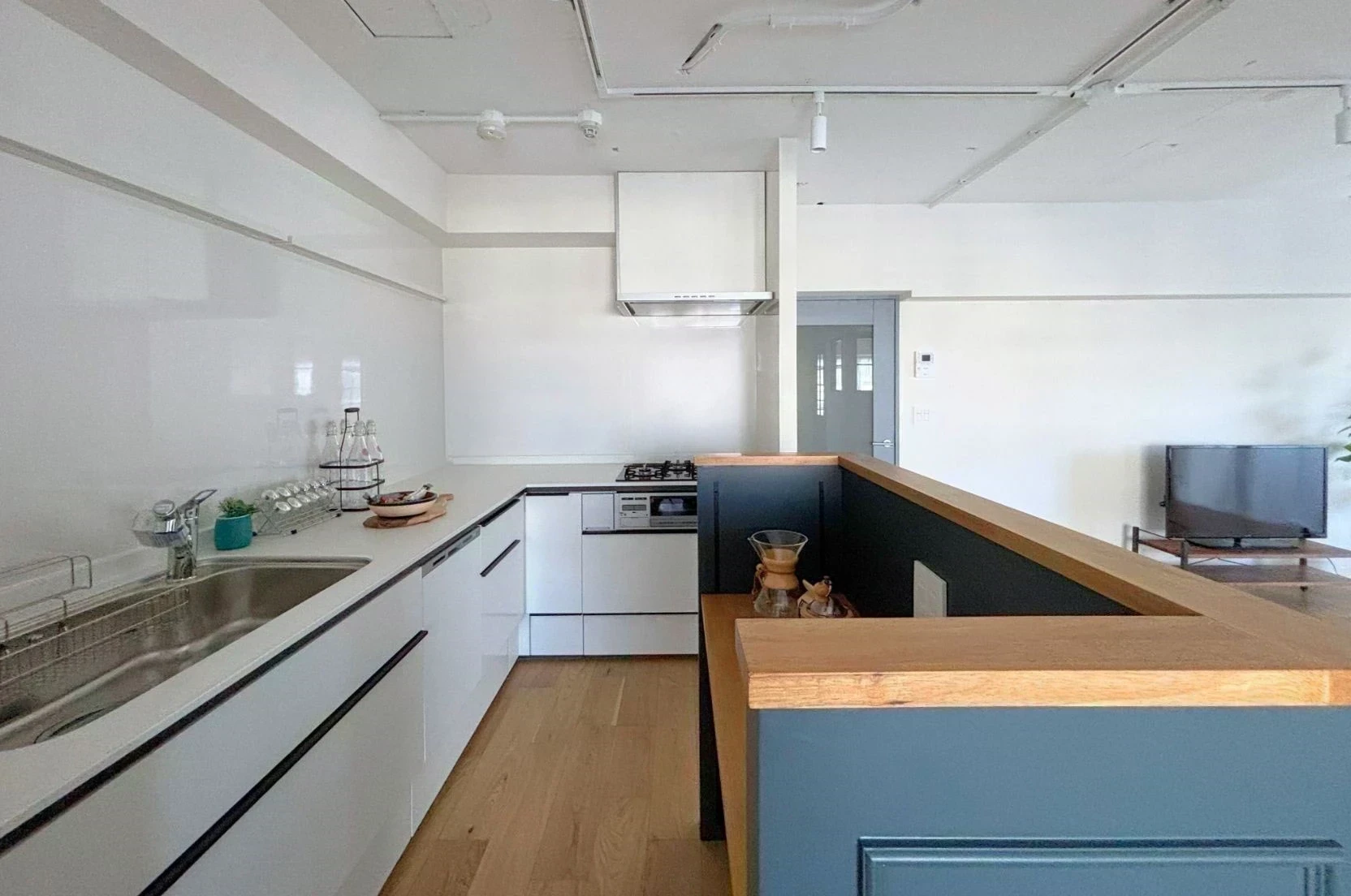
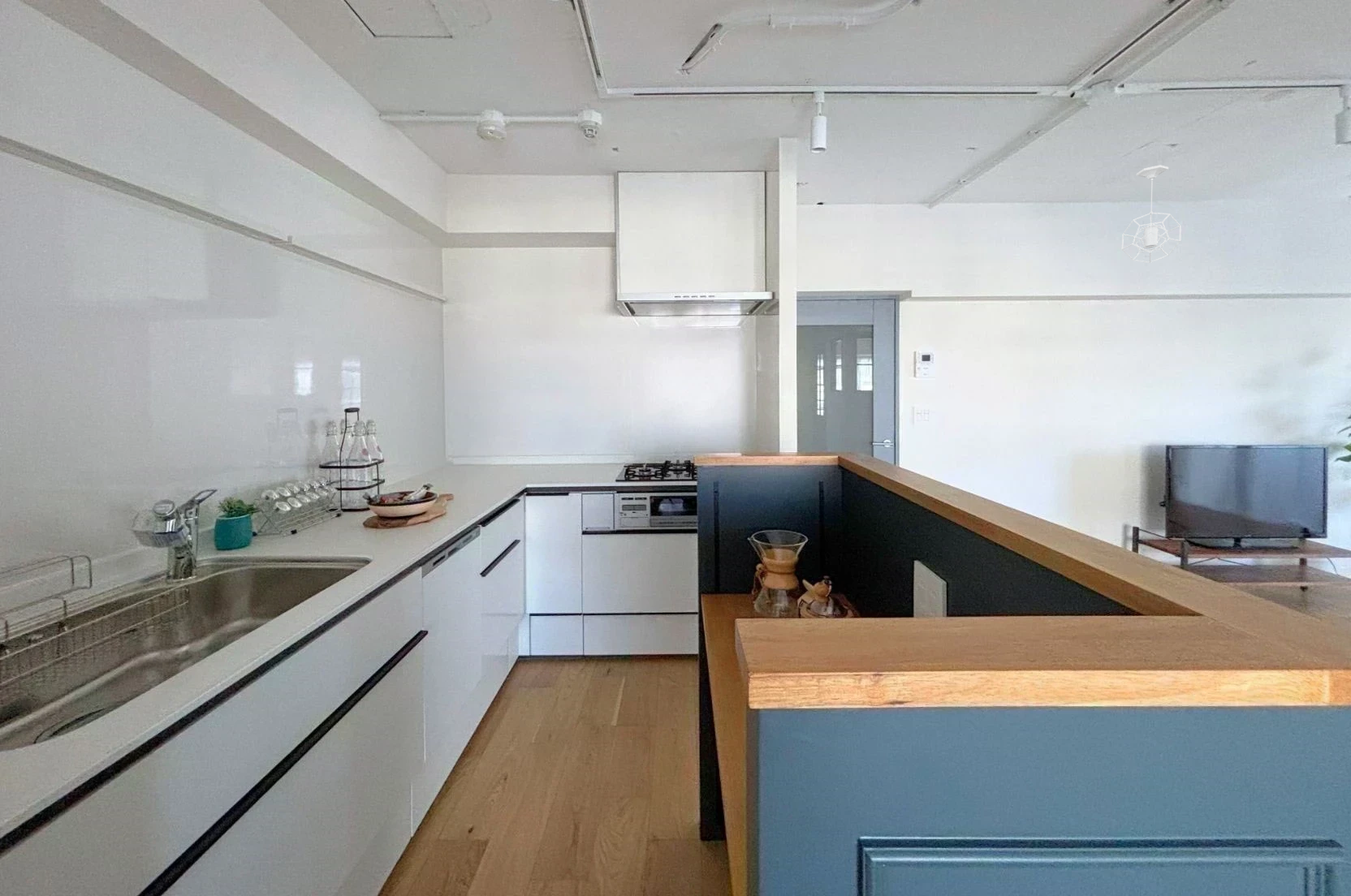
+ pendant light (1150, 216)
